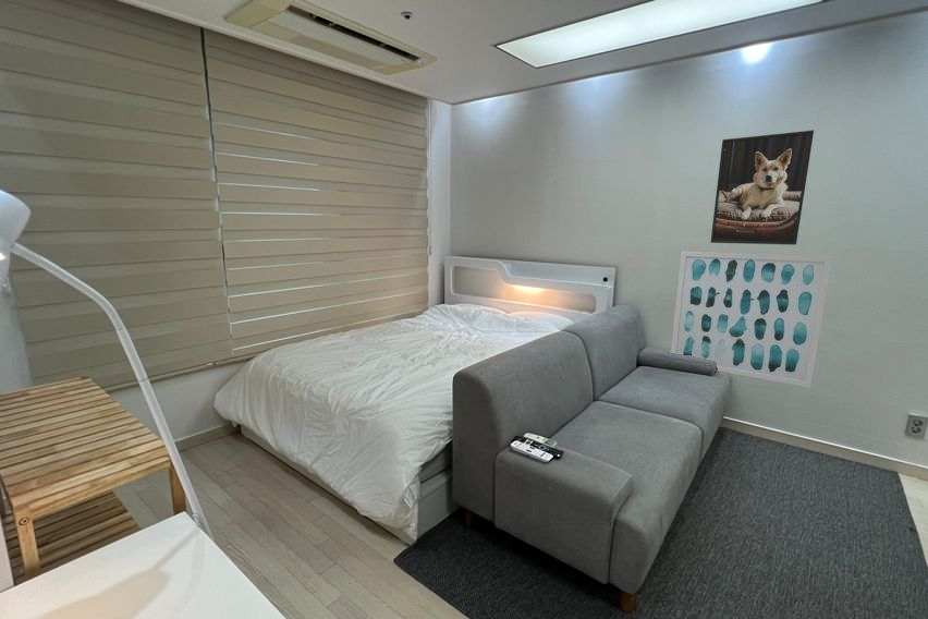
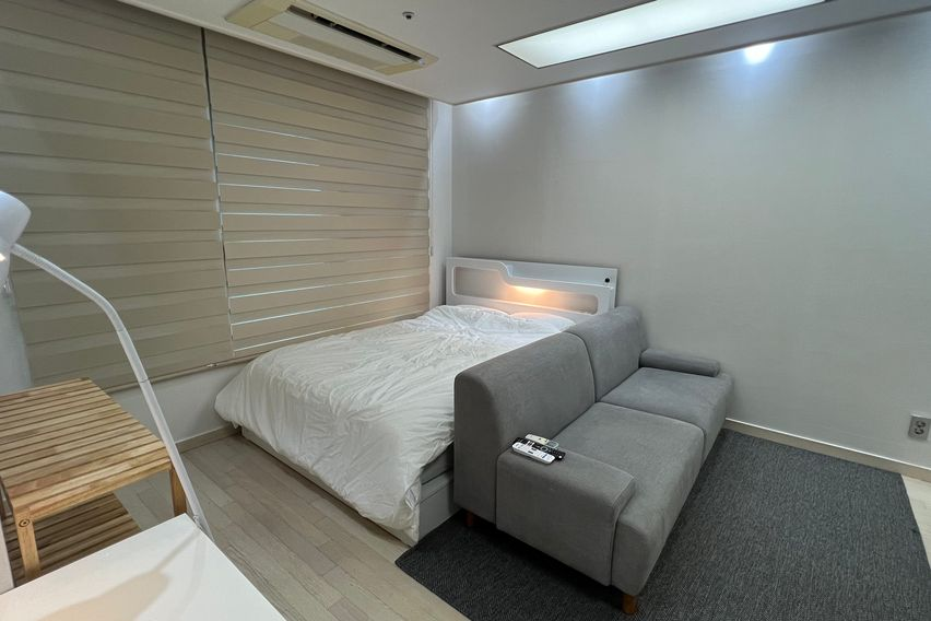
- wall art (742, 315)
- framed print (758, 191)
